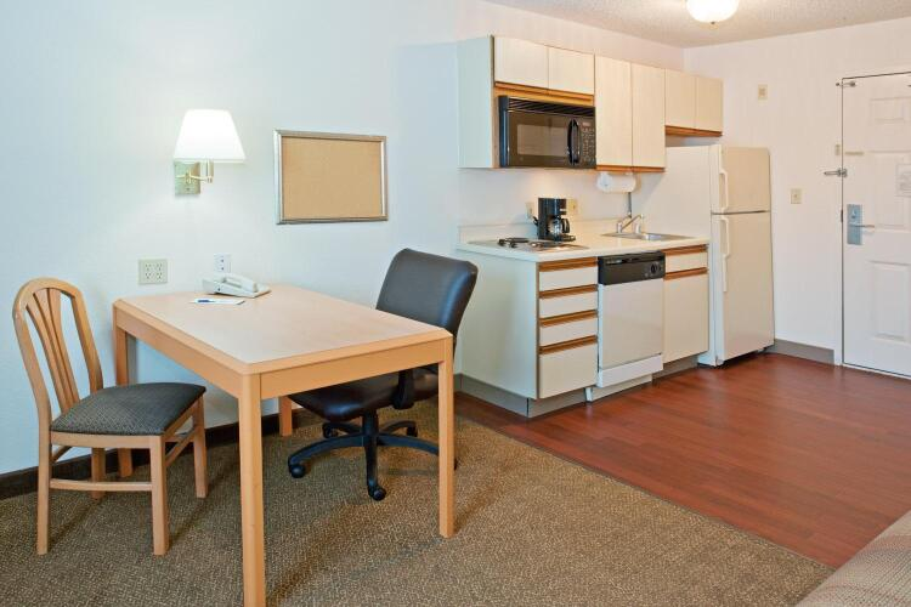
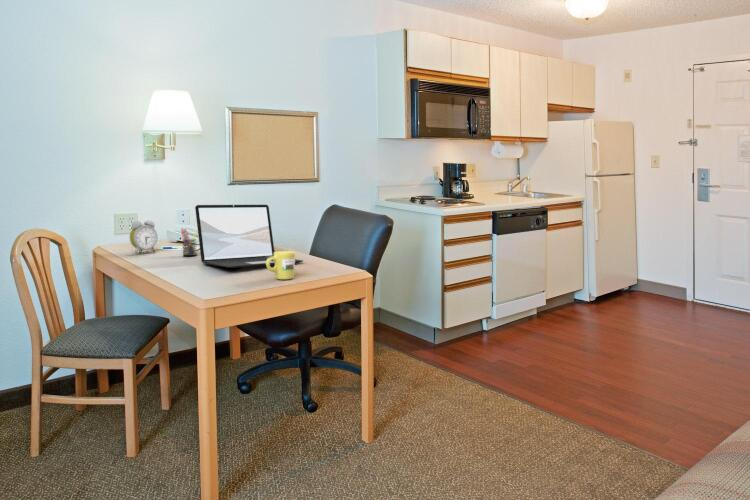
+ alarm clock (142, 236)
+ laptop (249, 233)
+ mug (280, 265)
+ pen holder (188, 242)
